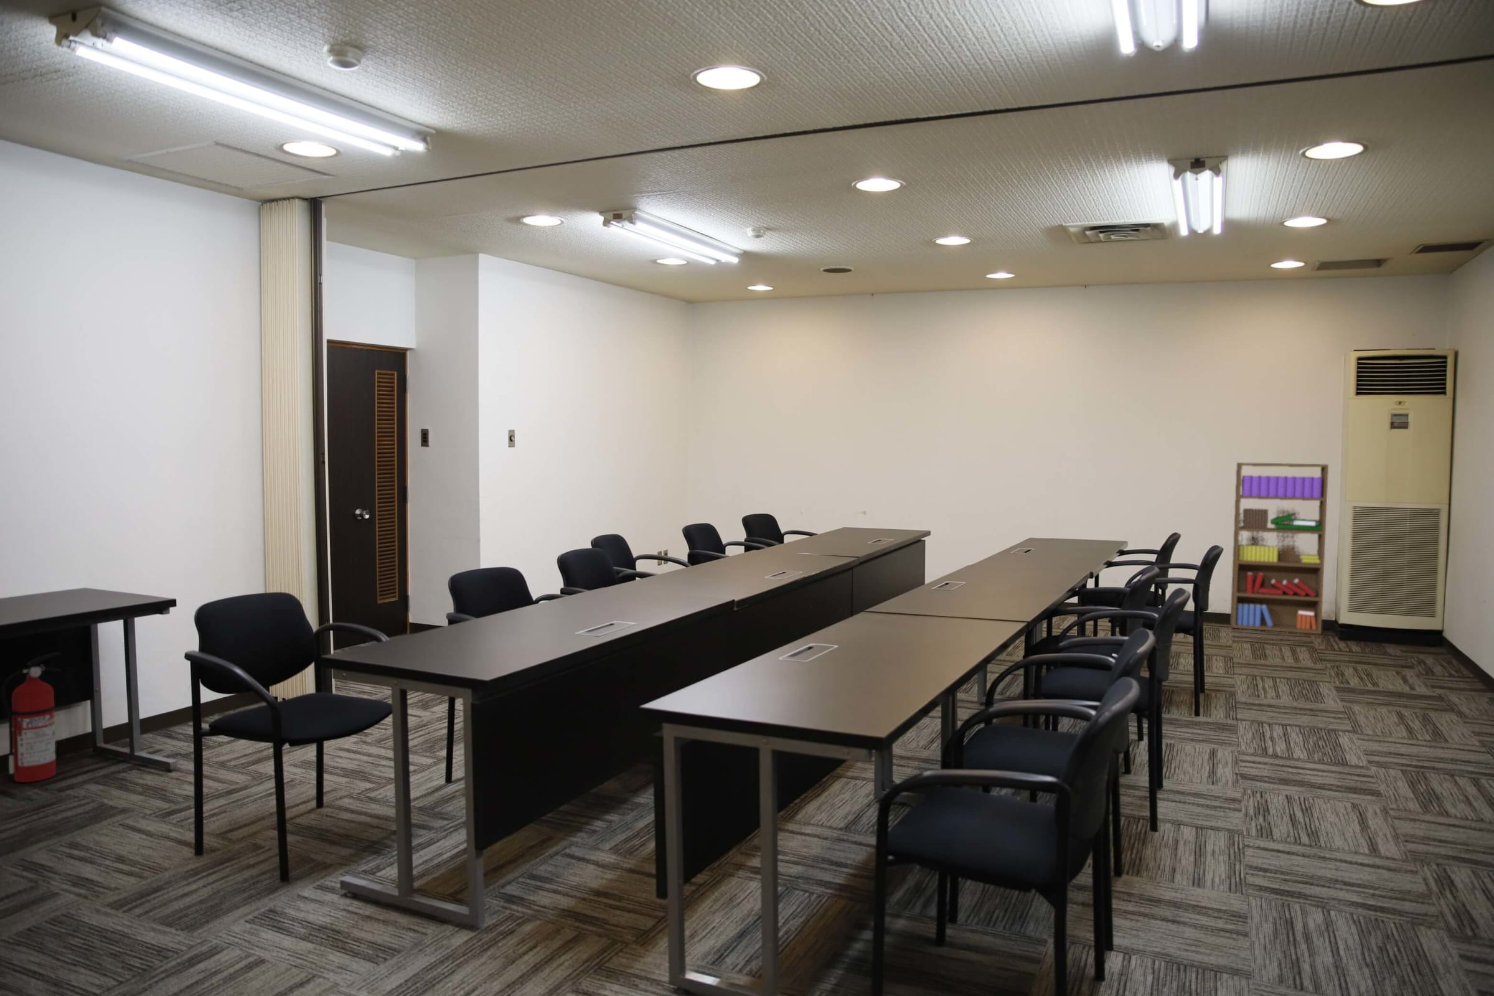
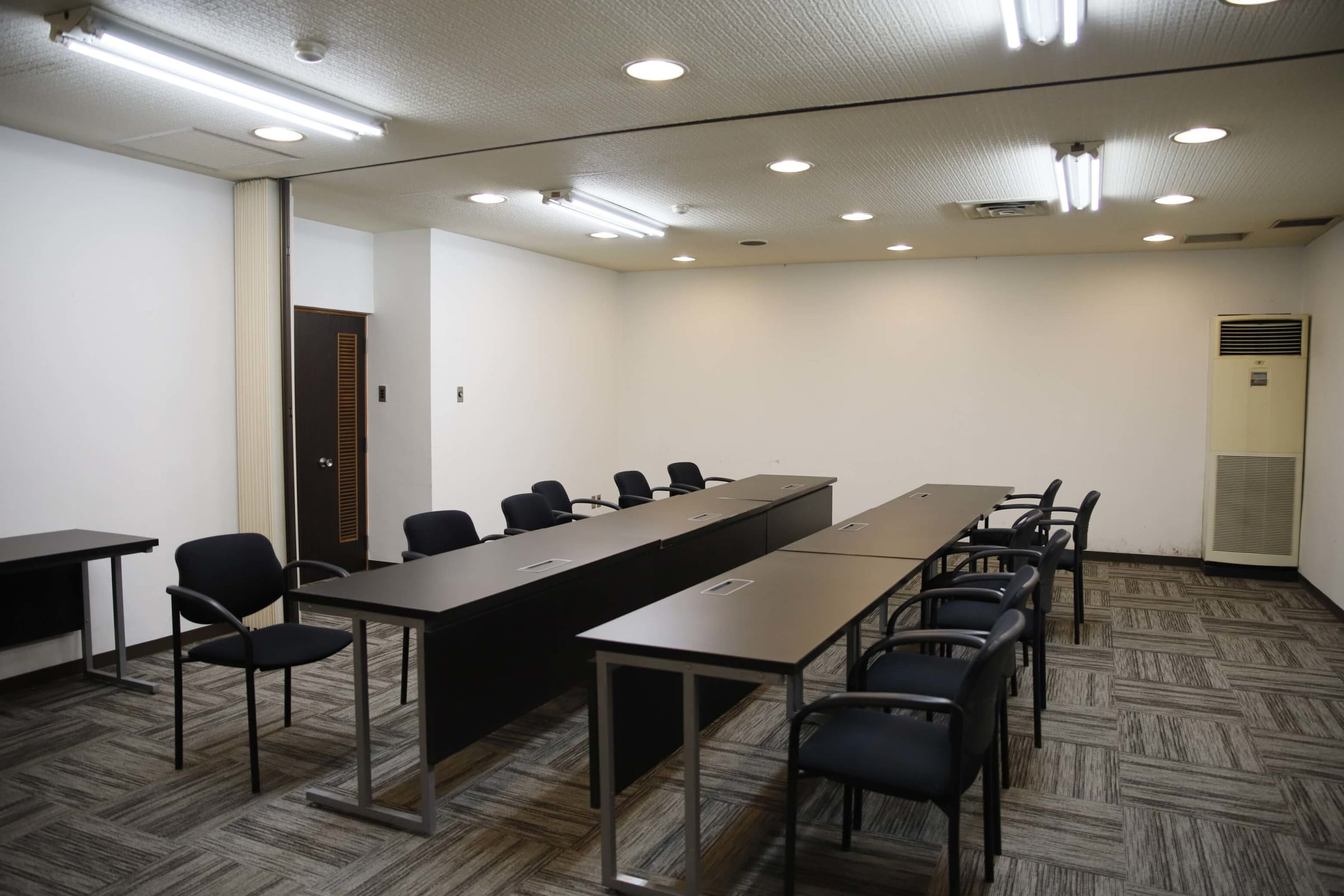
- fire extinguisher (32, 717)
- bookshelf (1277, 547)
